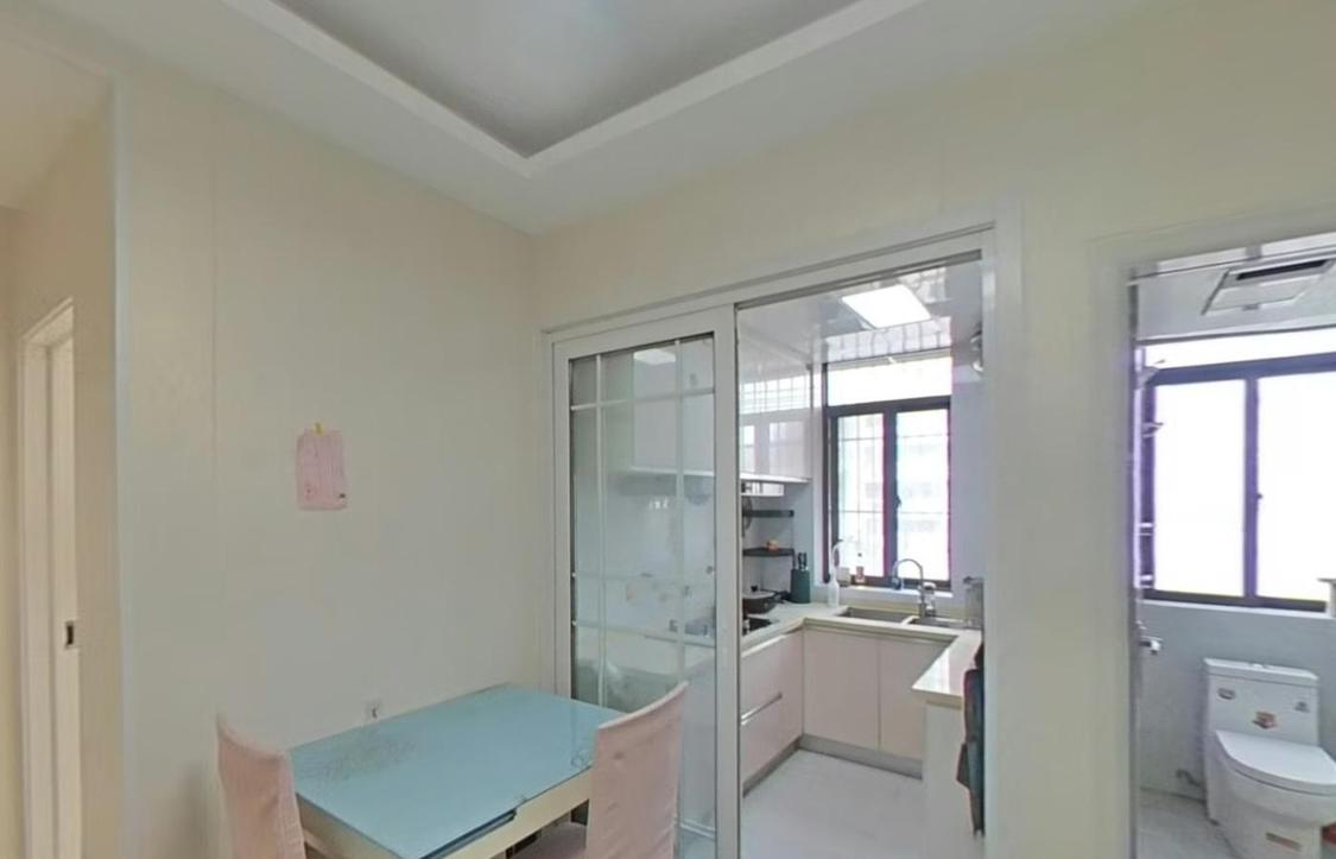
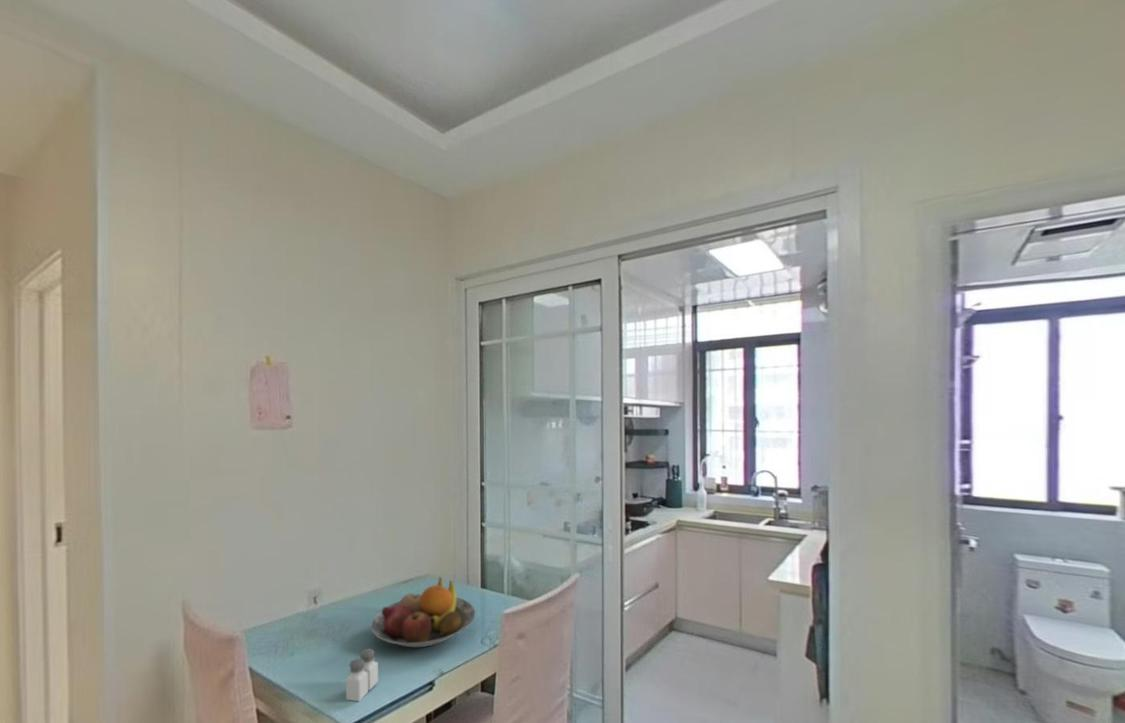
+ salt and pepper shaker (362, 673)
+ fruit bowl (424, 612)
